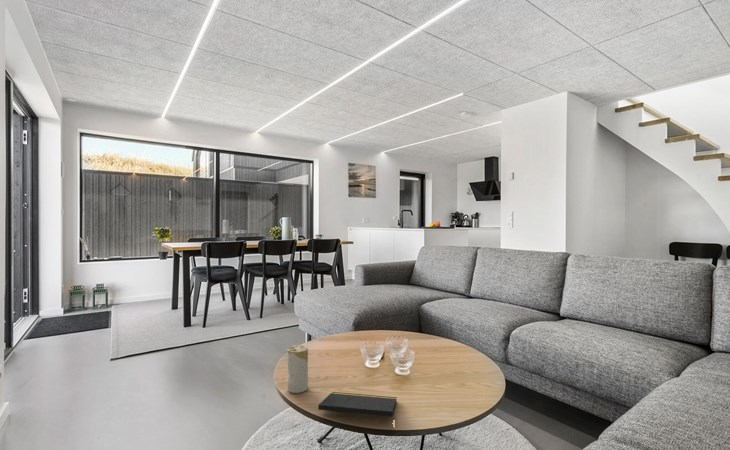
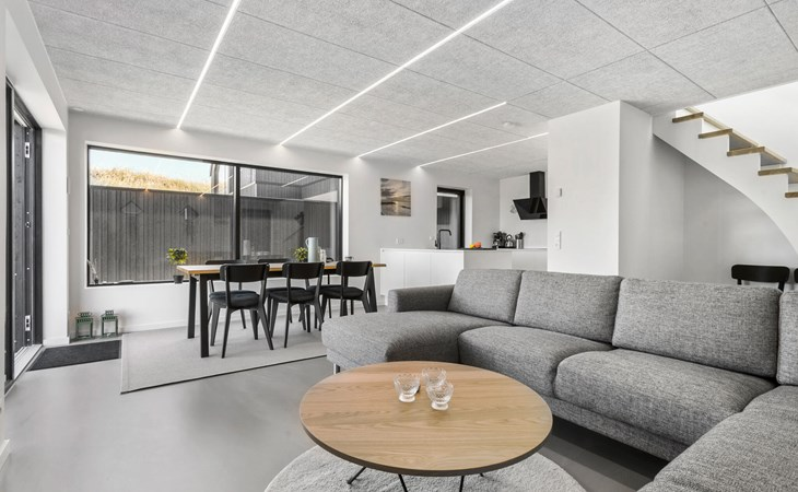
- notepad (359, 403)
- candle (297, 368)
